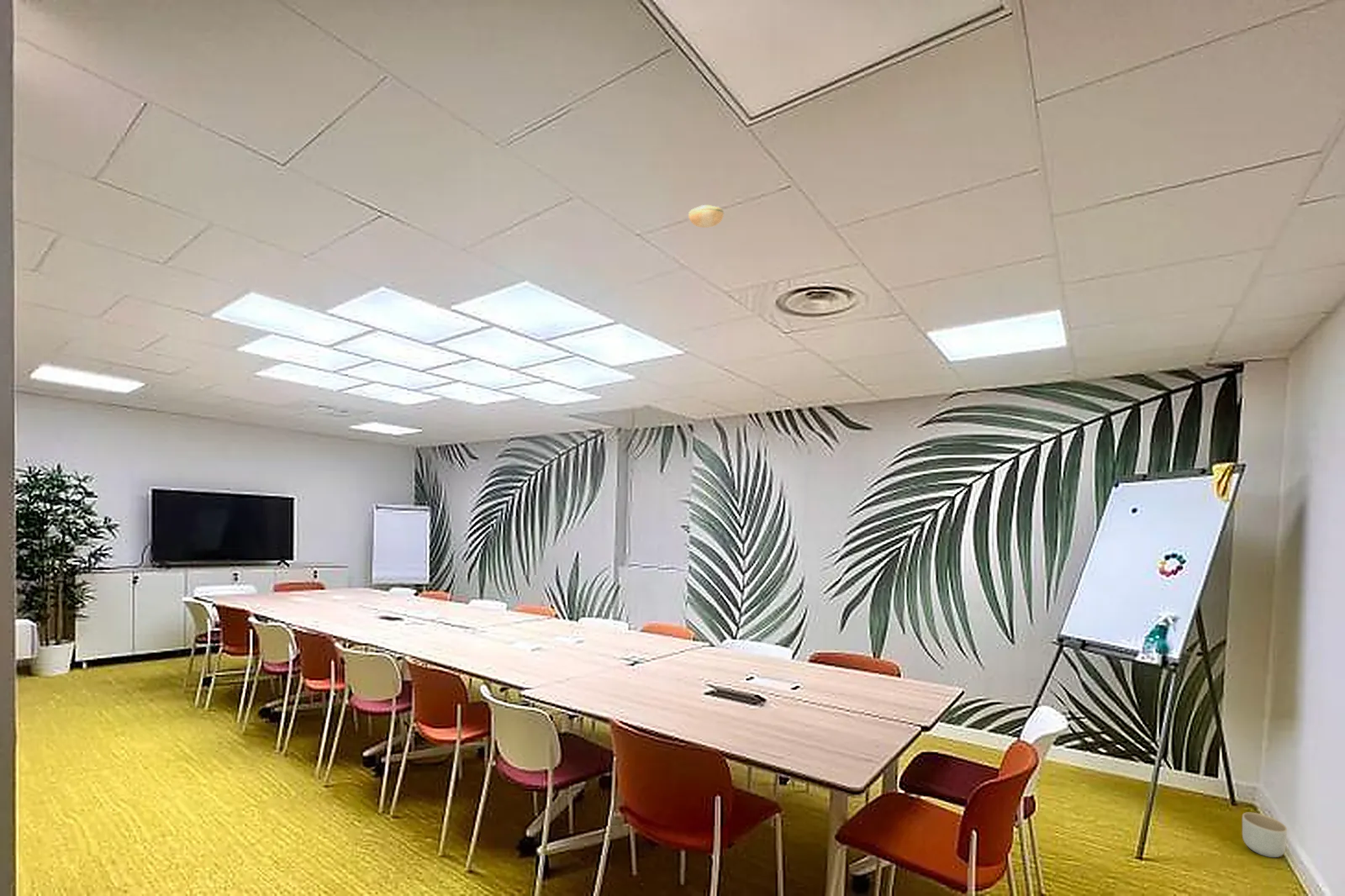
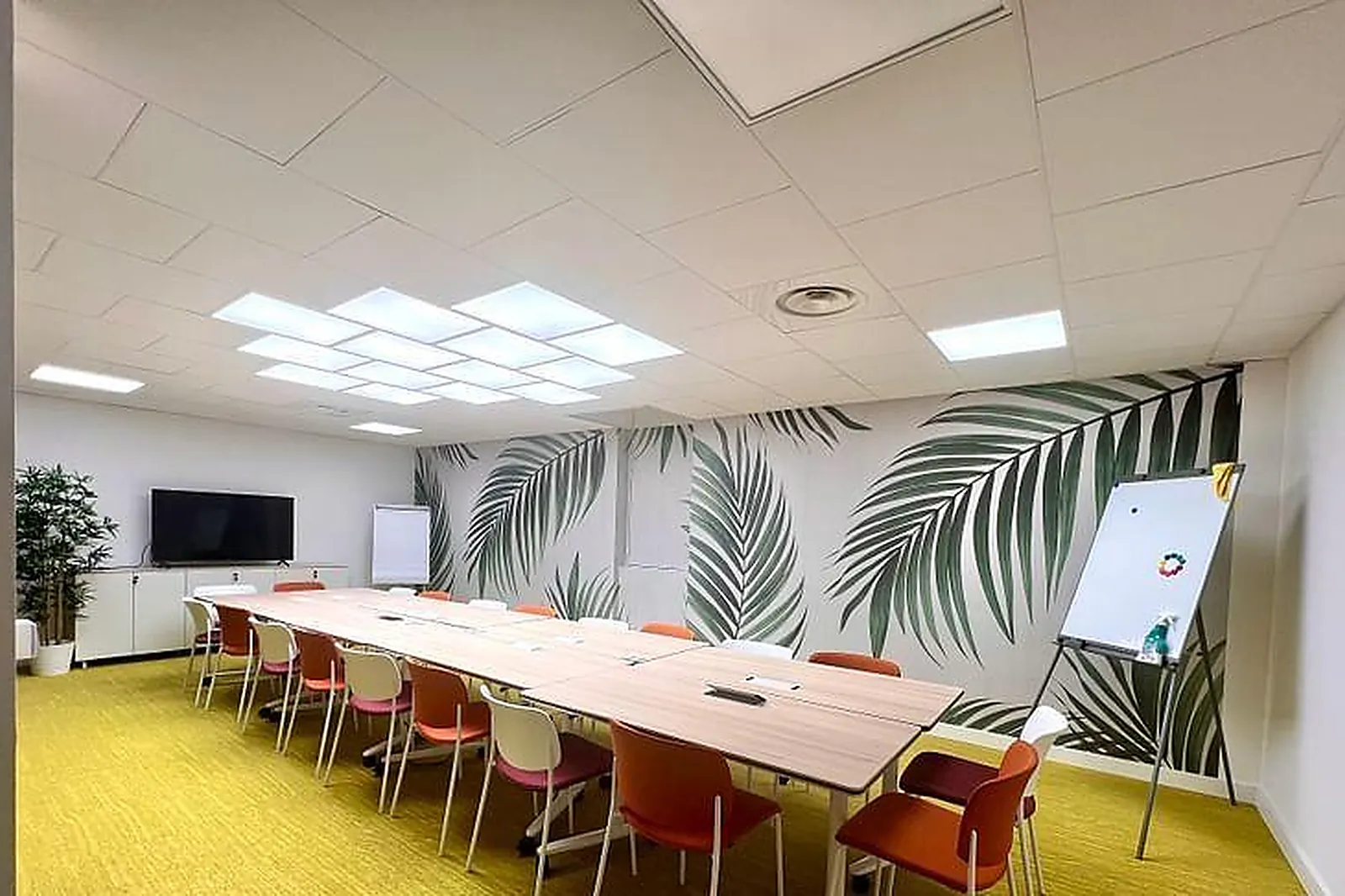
- planter (1263, 836)
- smoke detector (705, 216)
